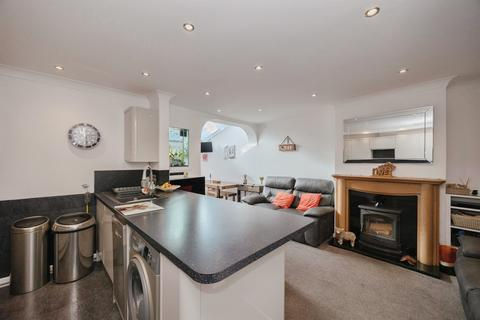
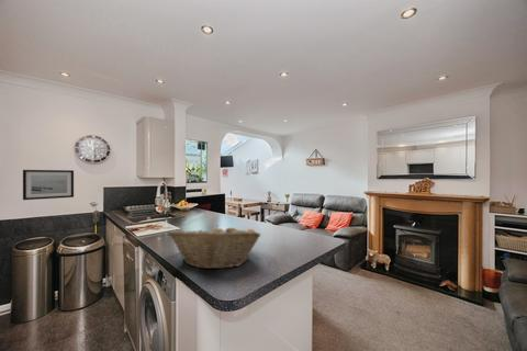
+ wall art (49, 184)
+ fruit basket (215, 240)
